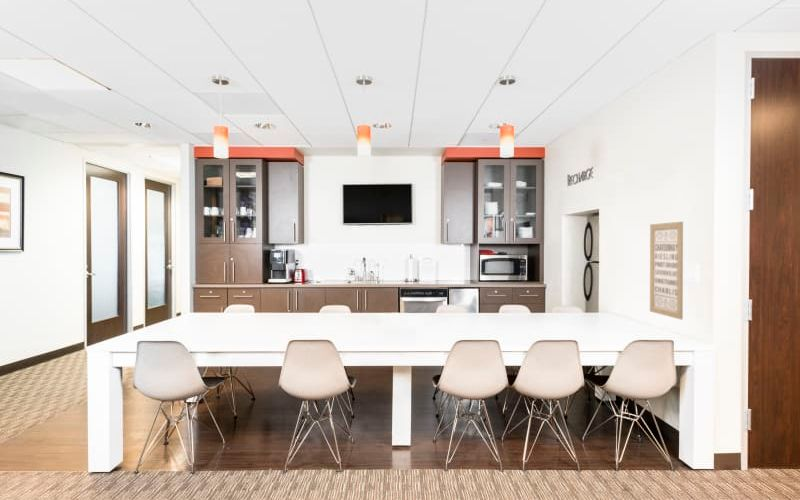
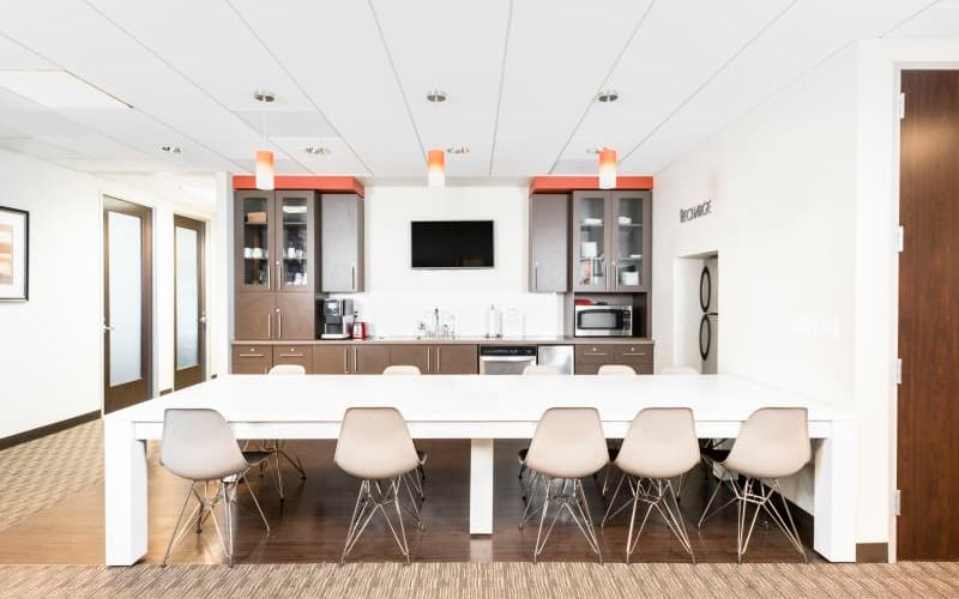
- wall art (665, 269)
